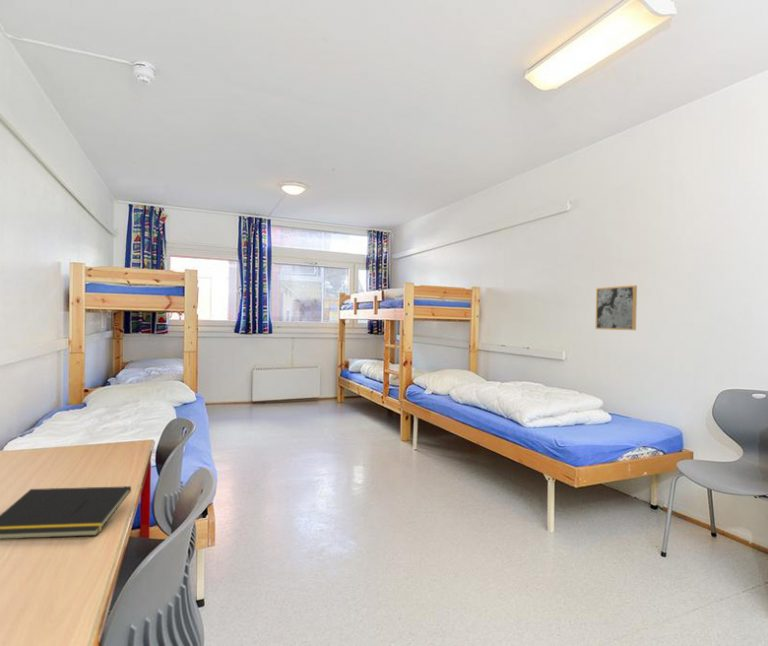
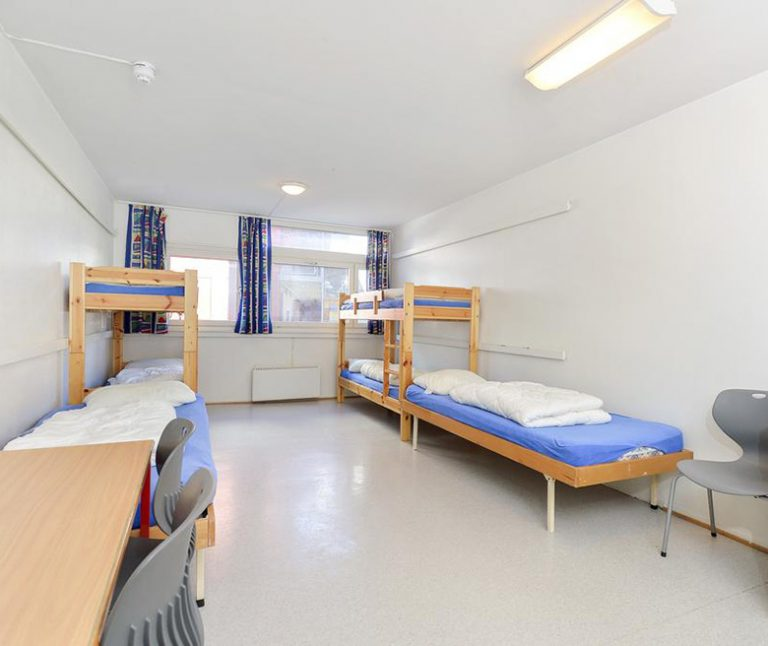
- wall art (615, 308)
- notepad (61, 510)
